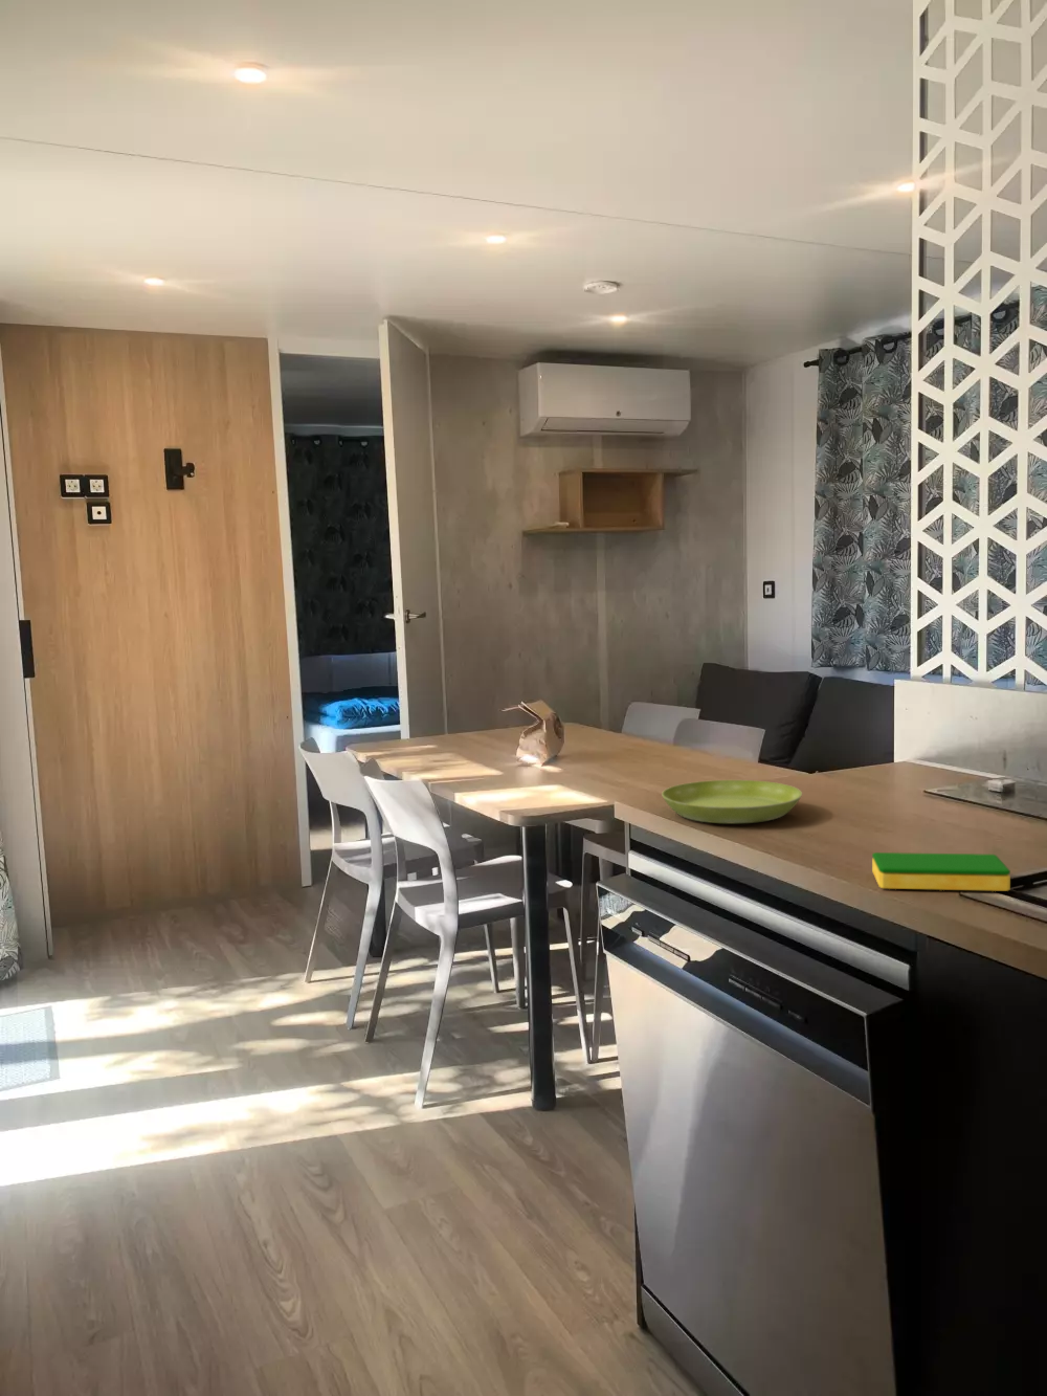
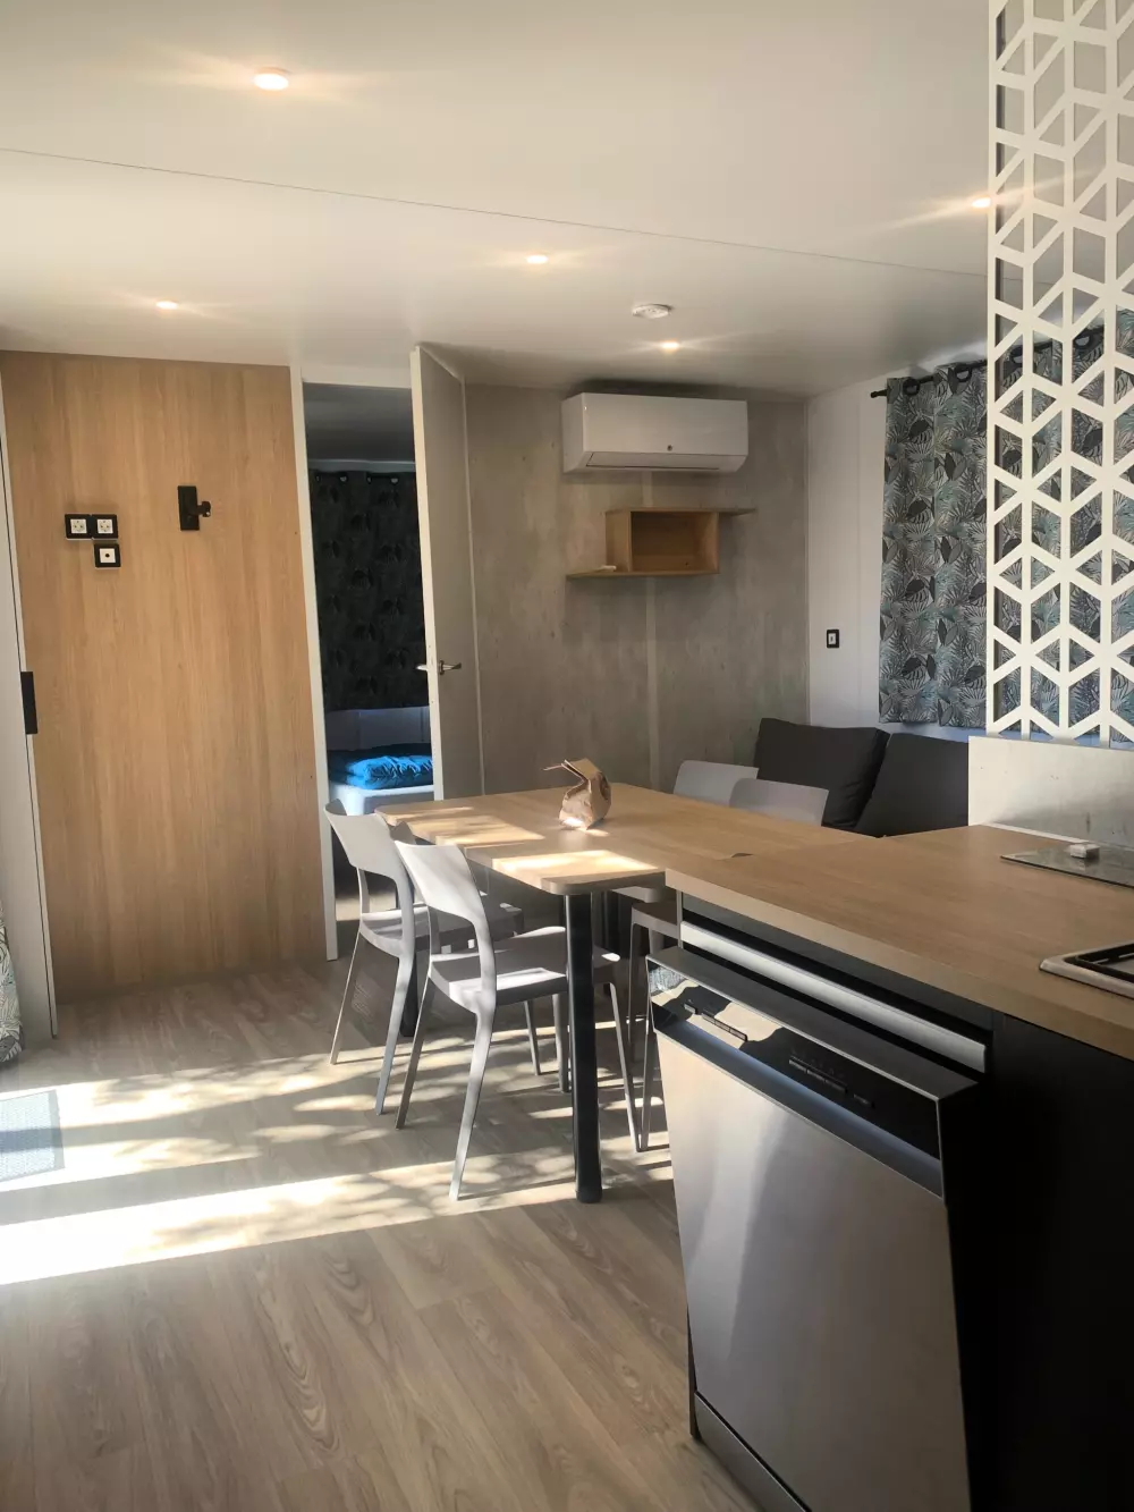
- dish sponge (938, 870)
- saucer (730, 802)
